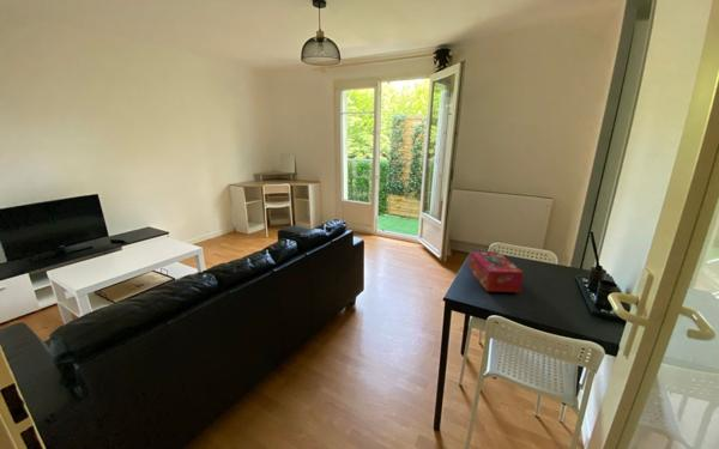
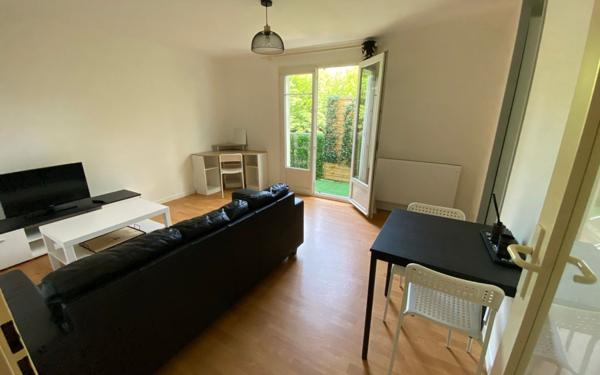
- tissue box (493, 269)
